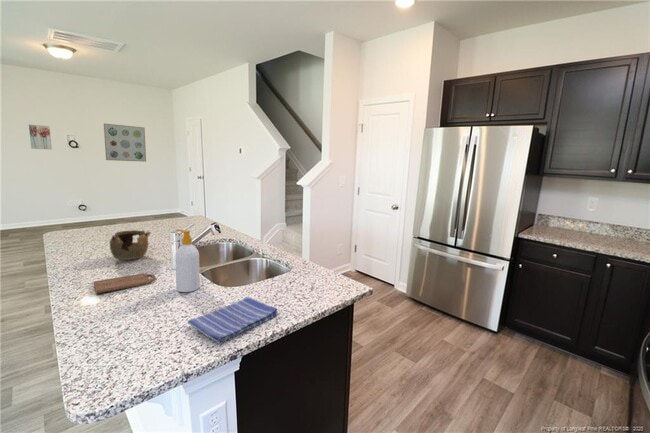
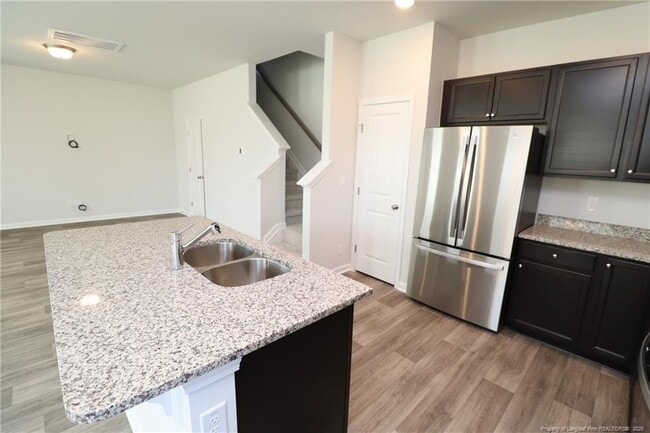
- soap bottle (186, 259)
- cutting board (126, 281)
- wall art (125, 143)
- wall art (40, 137)
- teapot (133, 244)
- dish towel (235, 316)
